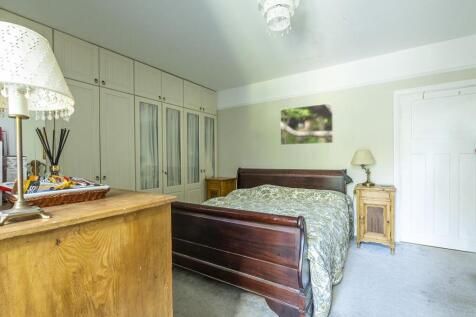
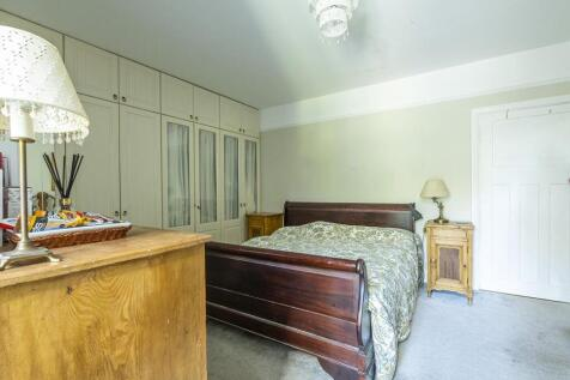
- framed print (305, 125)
